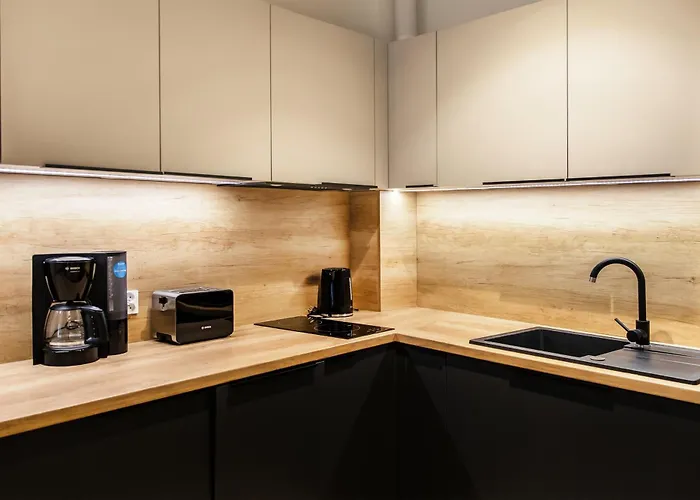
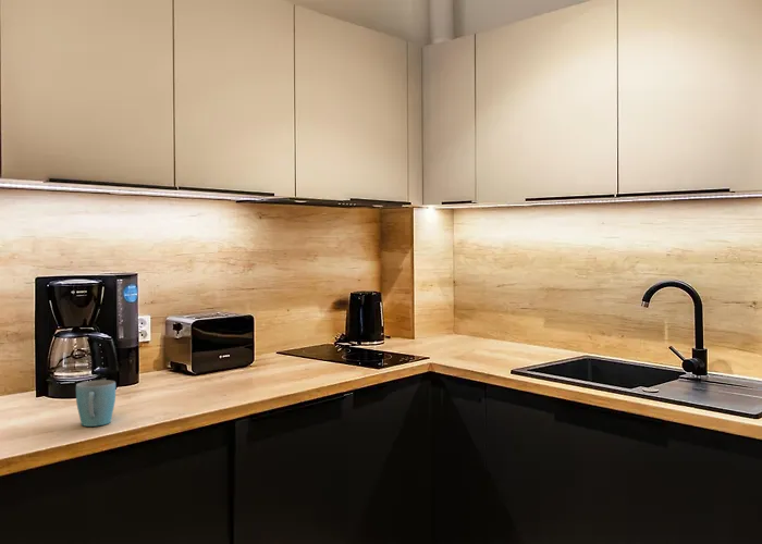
+ mug (95, 404)
